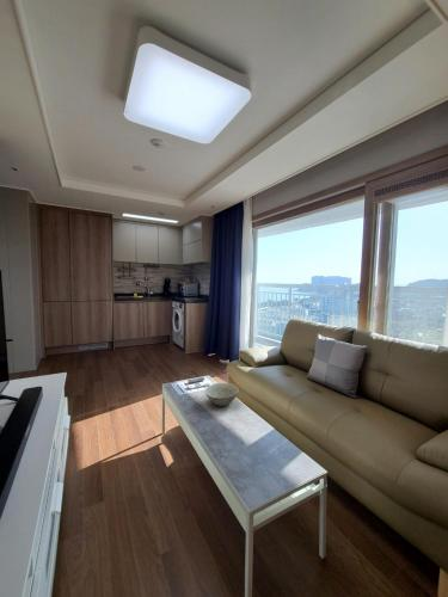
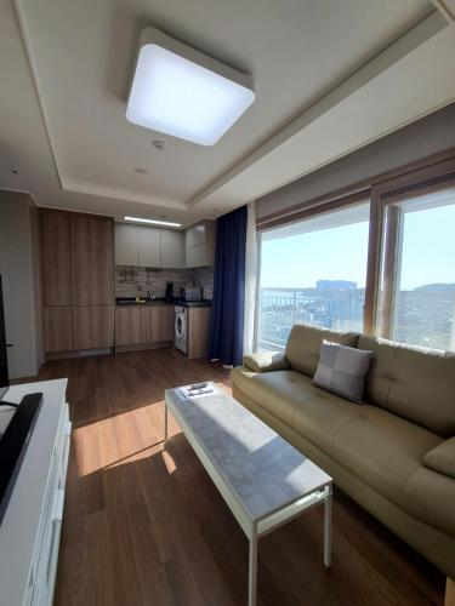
- bowl (221, 395)
